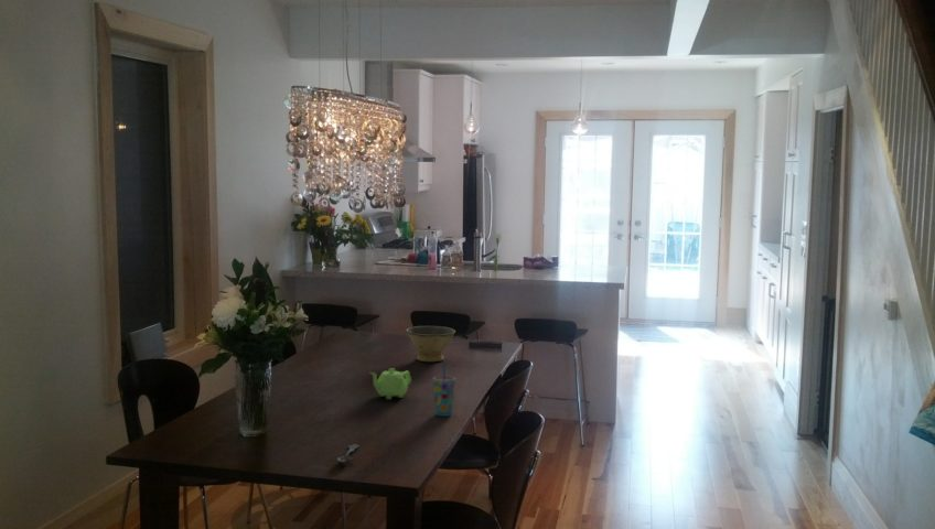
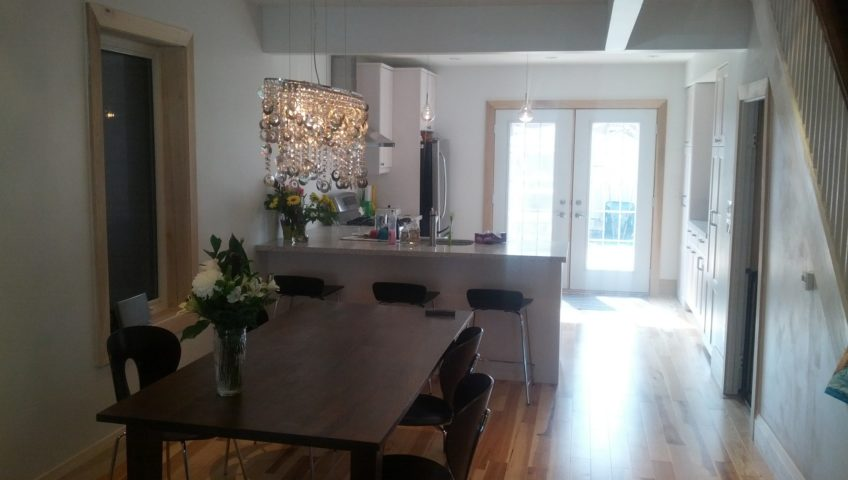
- bowl (430, 344)
- cup (443, 387)
- teapot (390, 382)
- spoon (348, 452)
